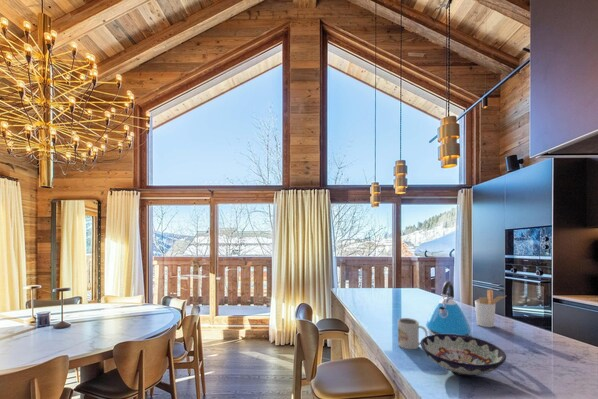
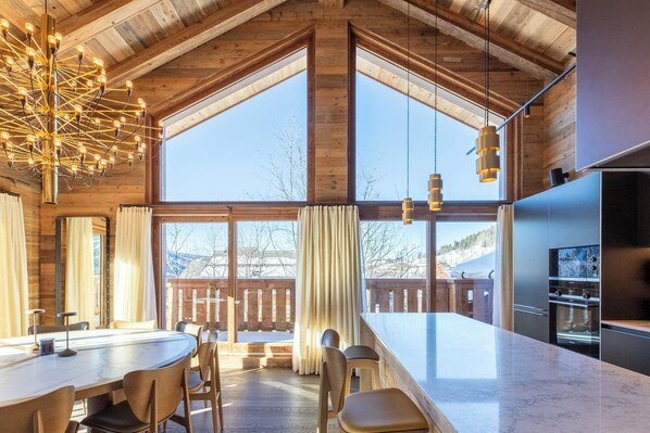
- utensil holder (490, 308)
- mug (412, 333)
- kettle (448, 307)
- bowl (461, 359)
